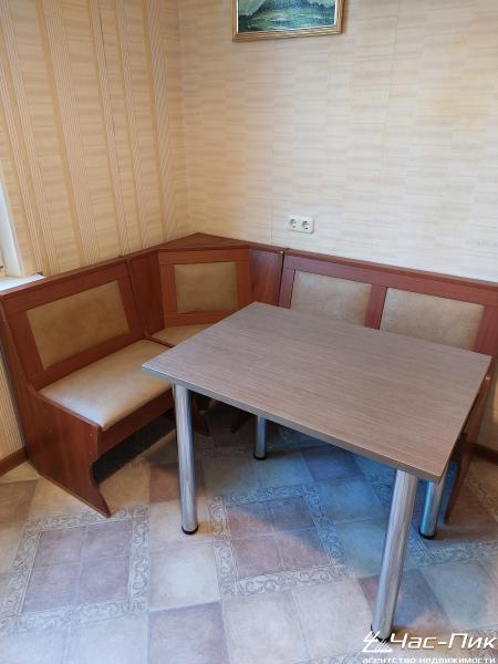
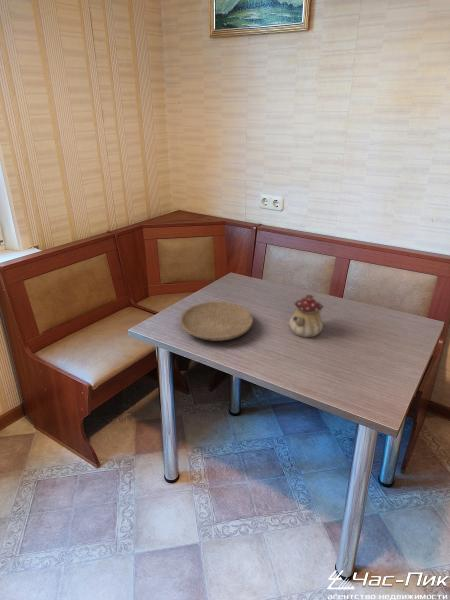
+ teapot (308, 312)
+ plate (216, 323)
